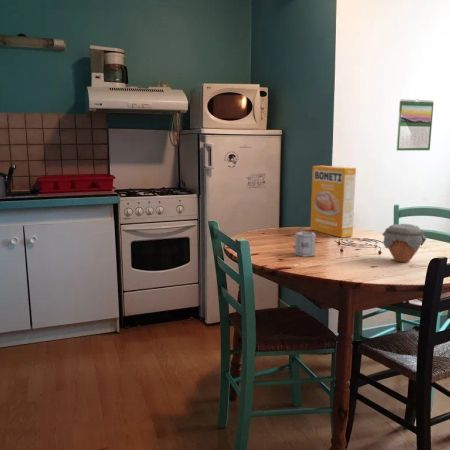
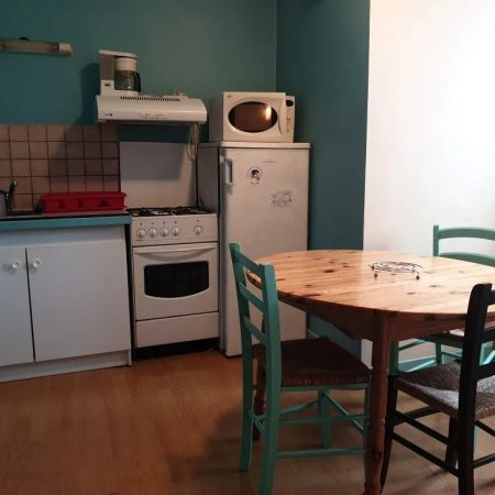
- jar (402, 243)
- cup (305, 243)
- cereal box (331, 200)
- calendar (415, 125)
